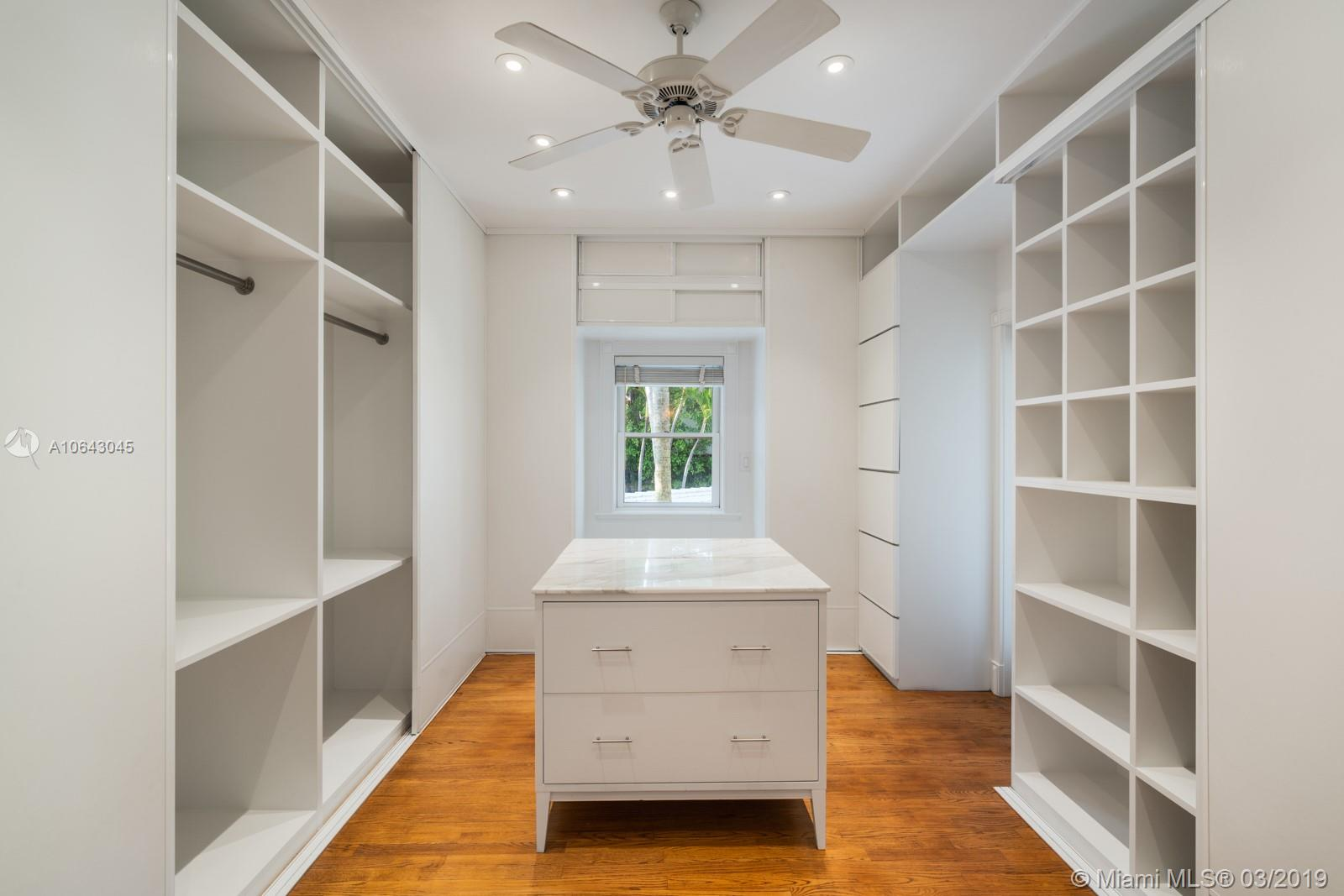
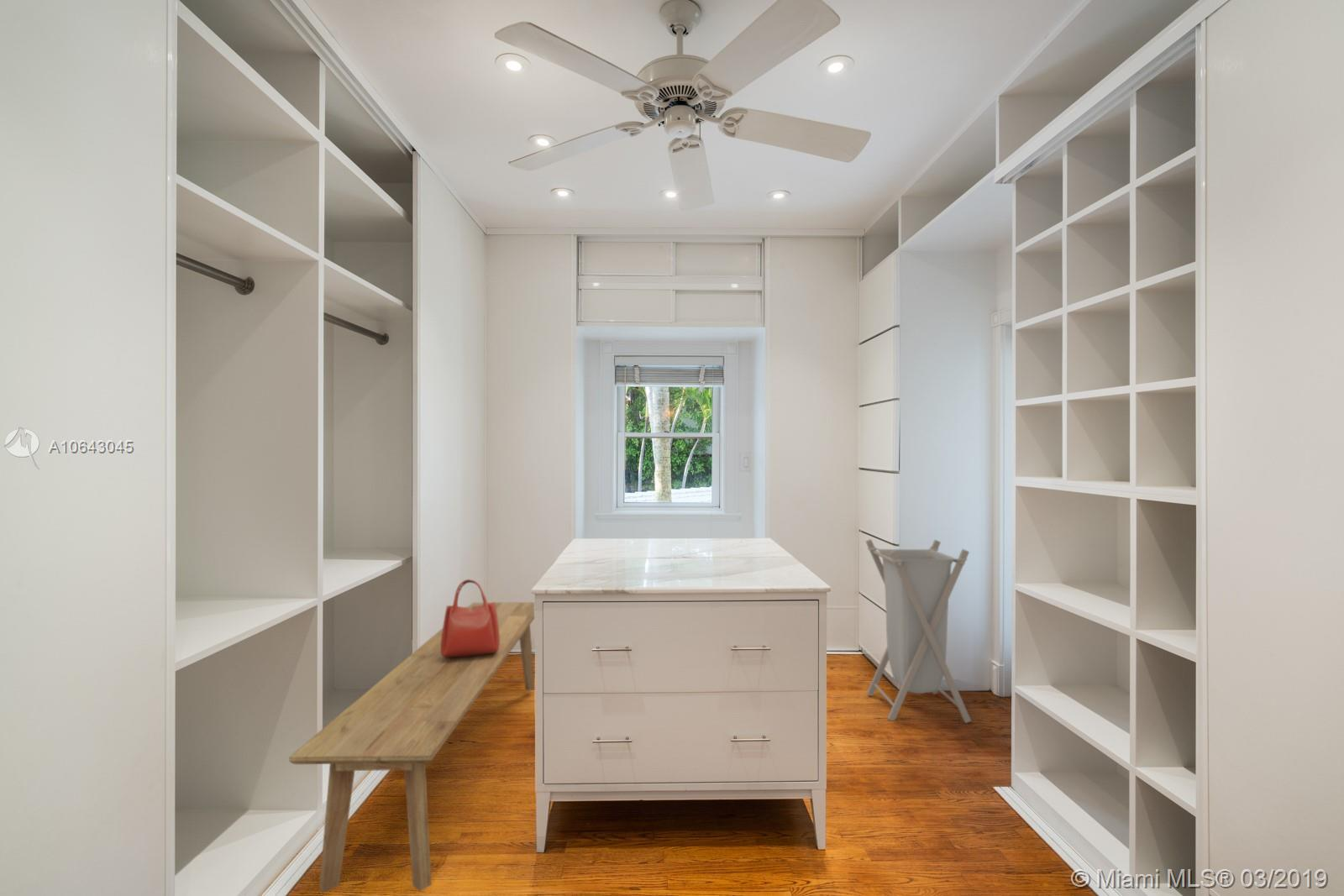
+ bench (459, 707)
+ laundry hamper (915, 626)
+ handbag (470, 618)
